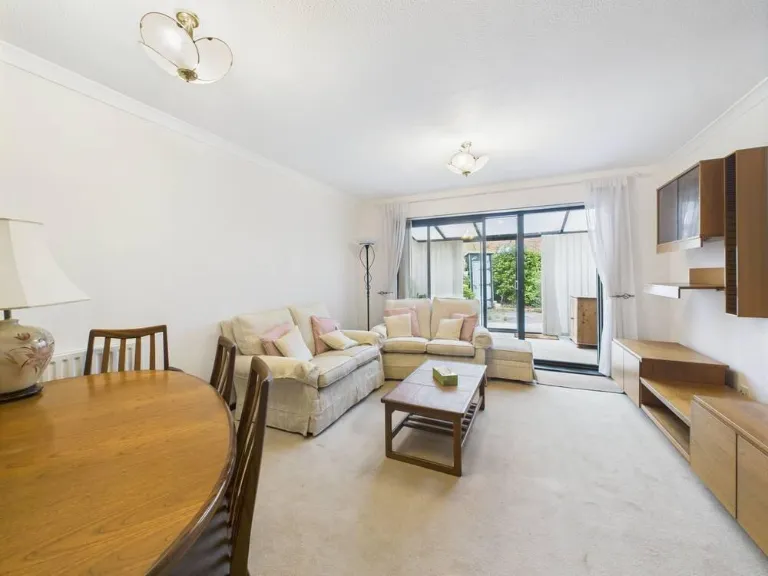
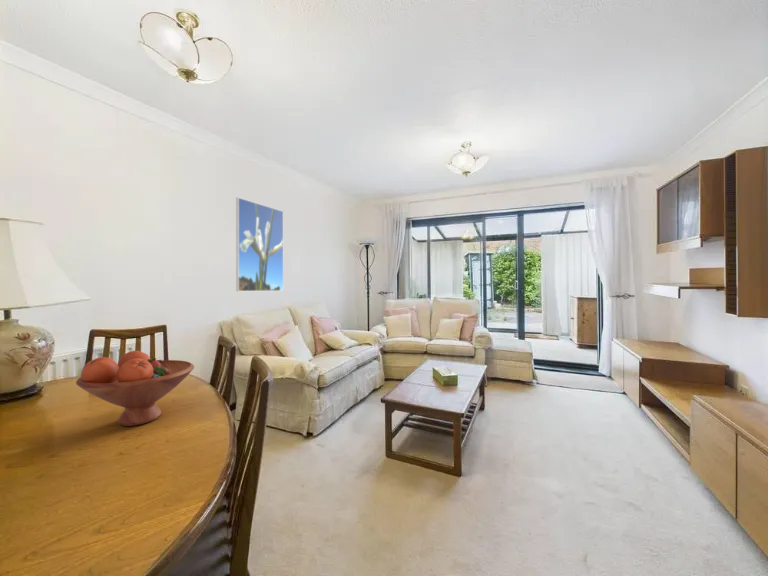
+ fruit bowl (140, 385)
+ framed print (261, 248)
